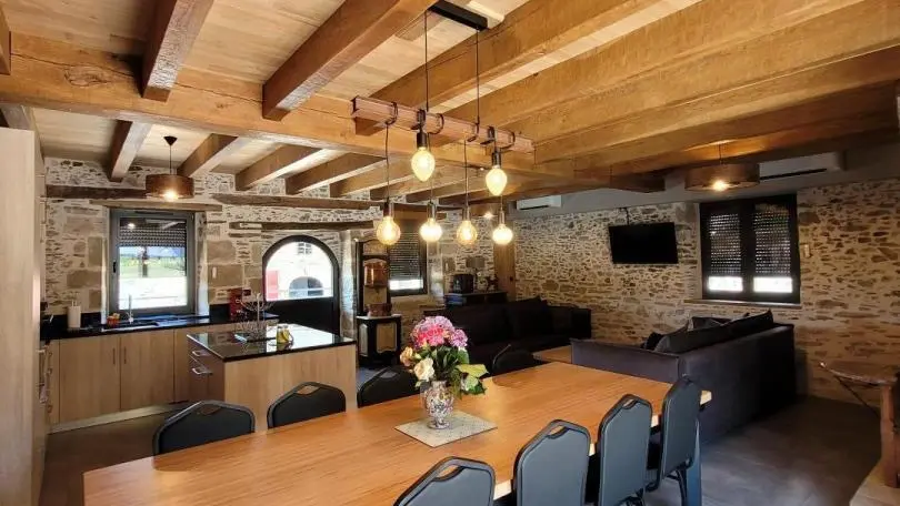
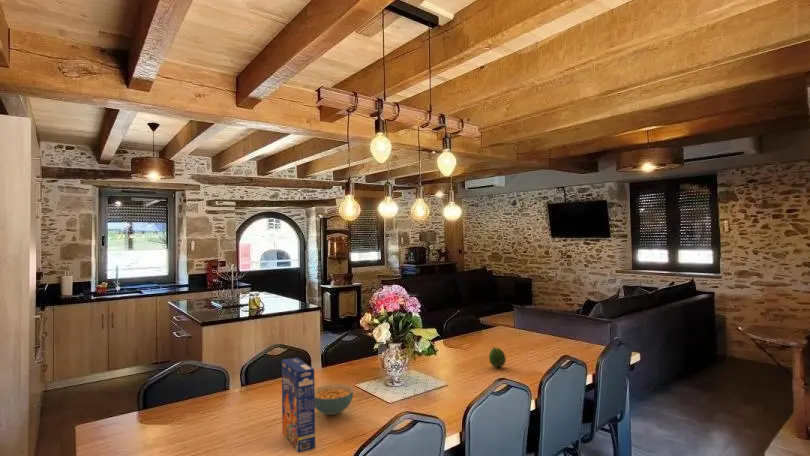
+ cereal box (297, 402)
+ fruit (497, 357)
+ cereal bowl (332, 402)
